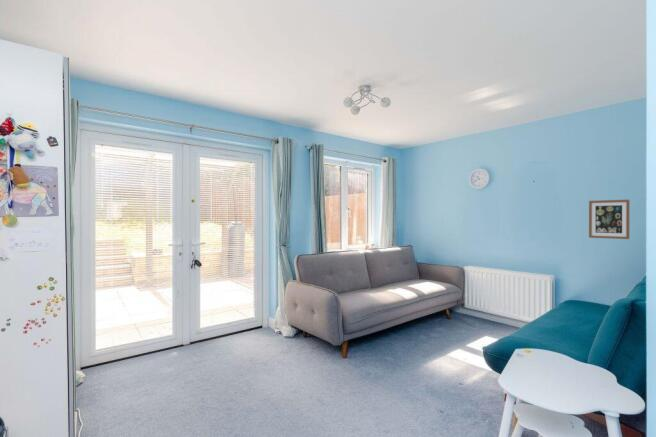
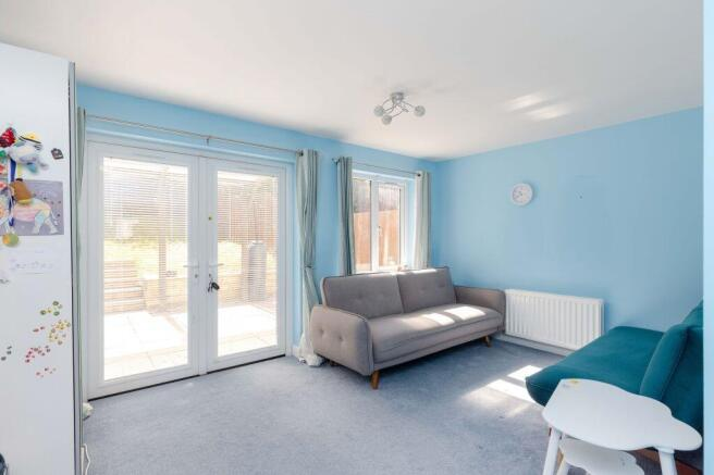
- wall art (608, 219)
